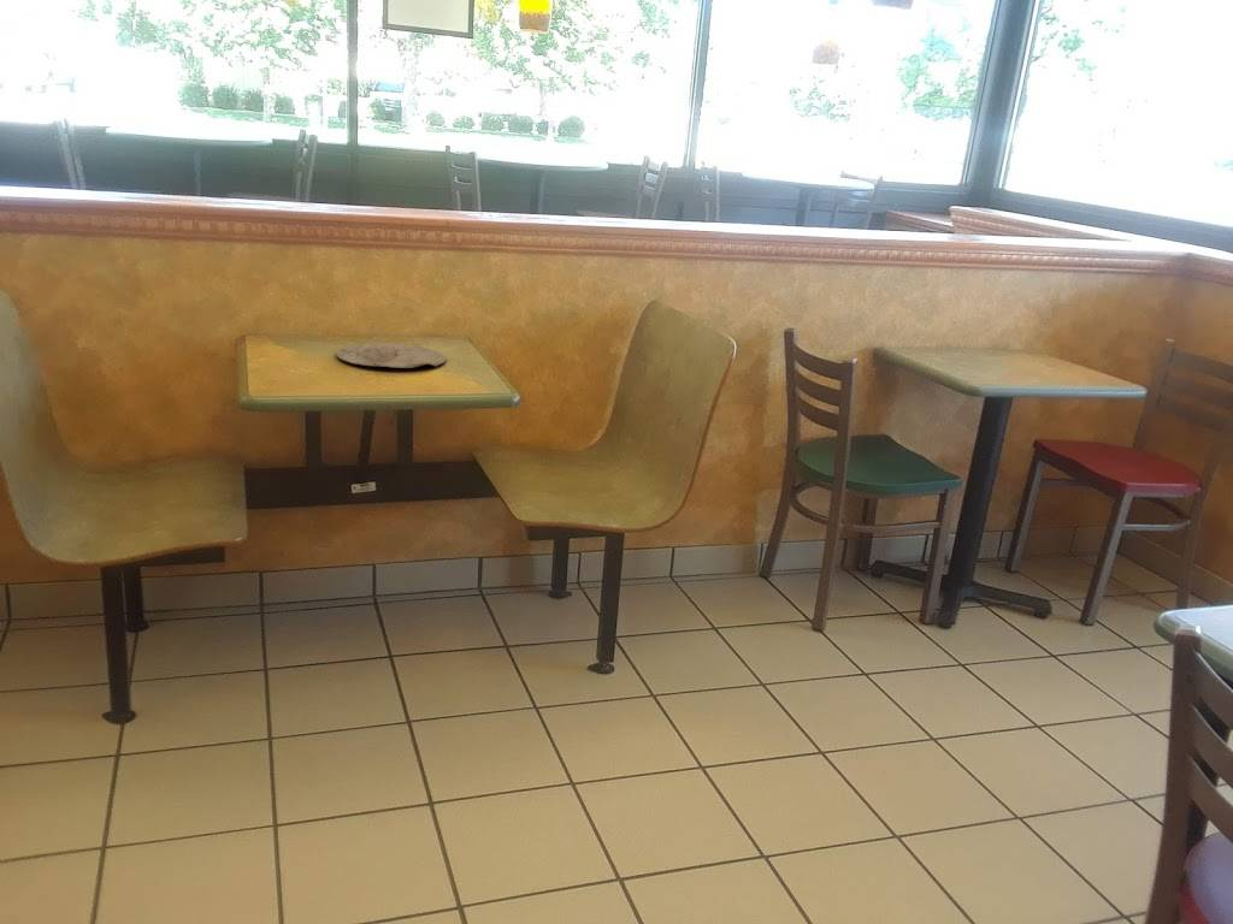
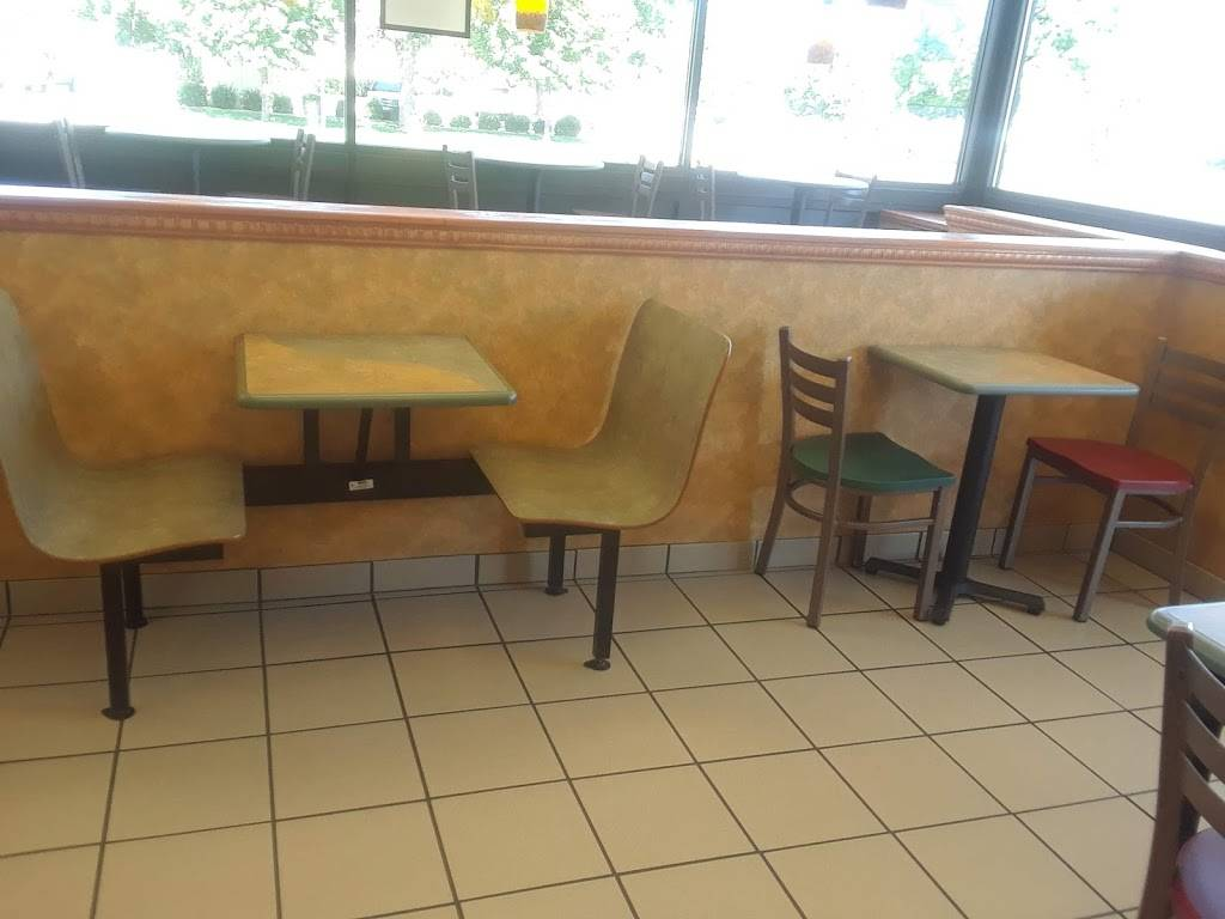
- plate (391, 354)
